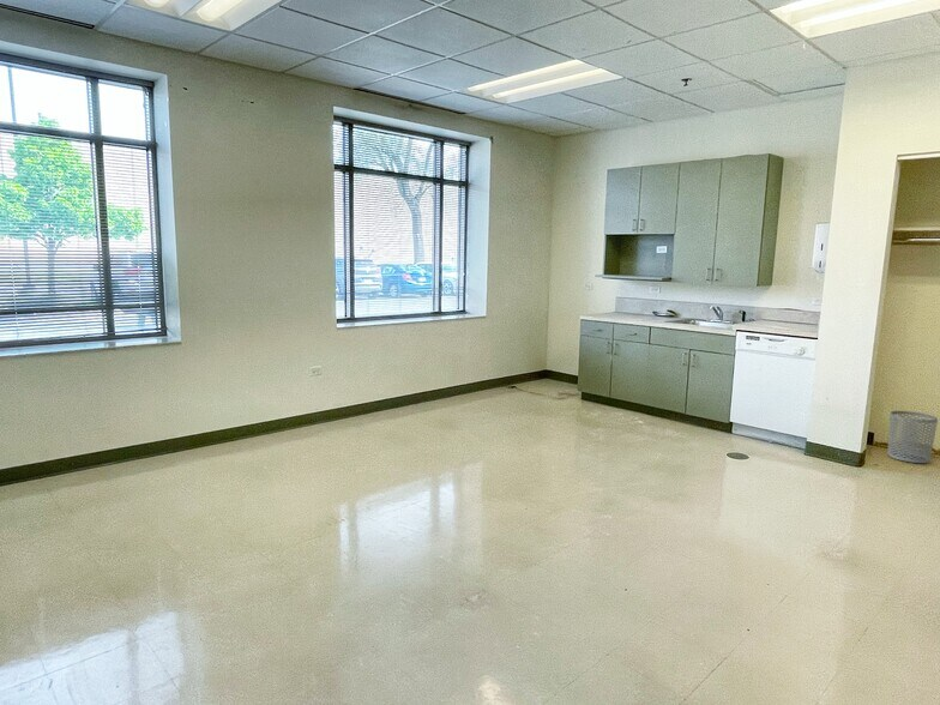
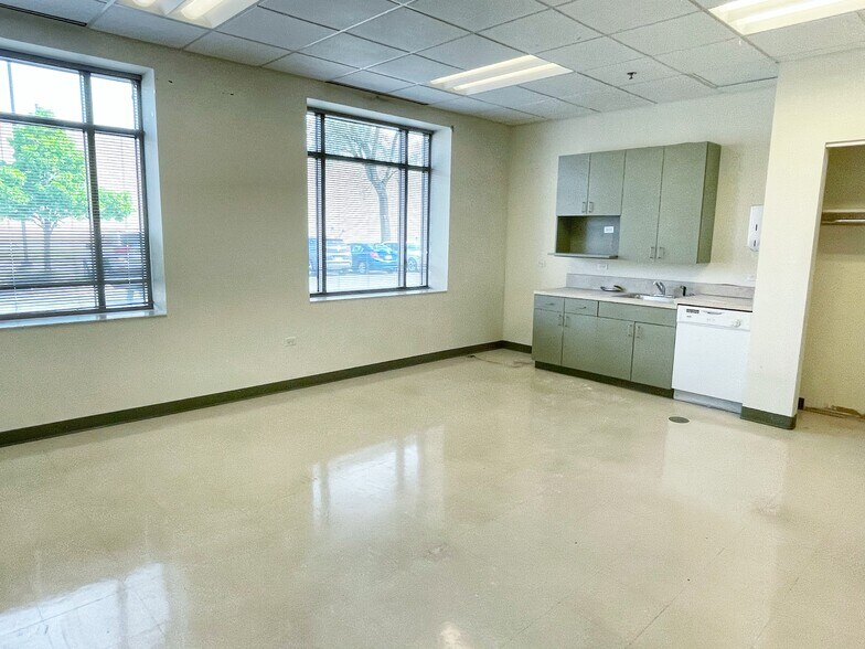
- waste bin (910, 436)
